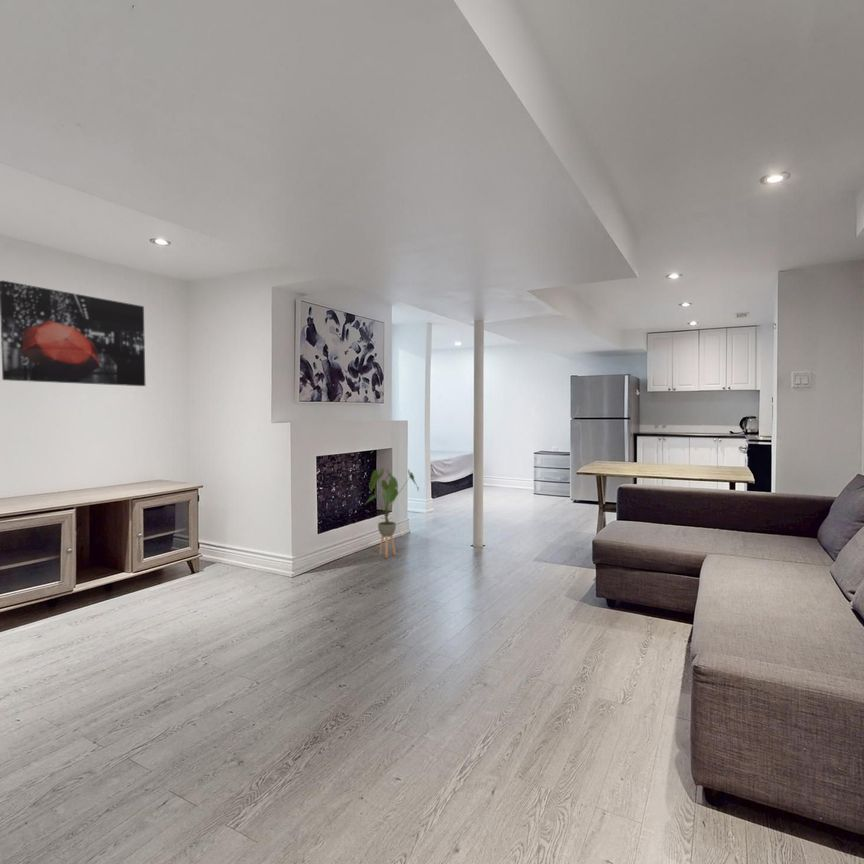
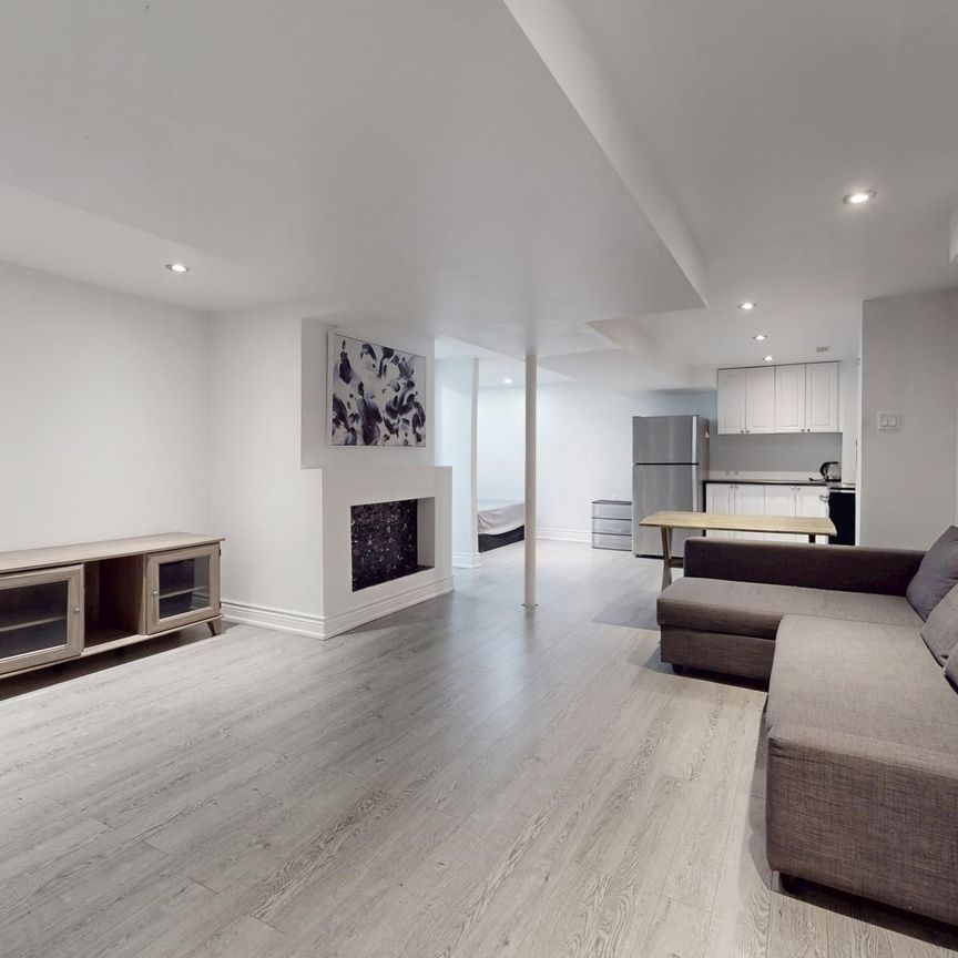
- wall art (80, 339)
- house plant (387, 511)
